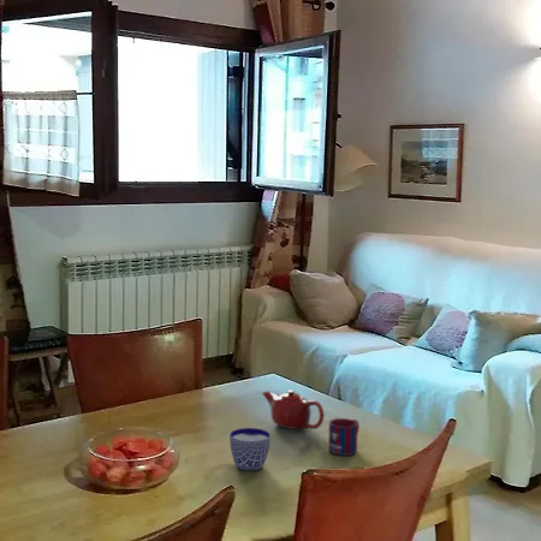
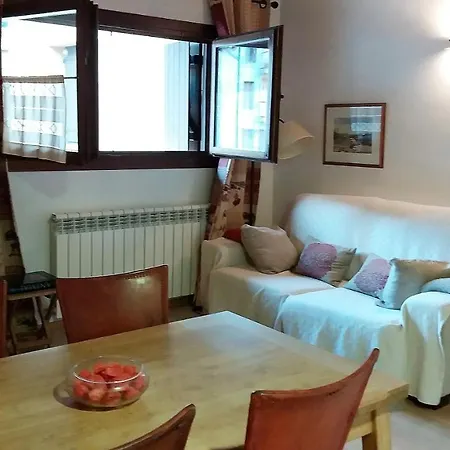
- mug (346, 434)
- cup (245, 447)
- teapot (291, 408)
